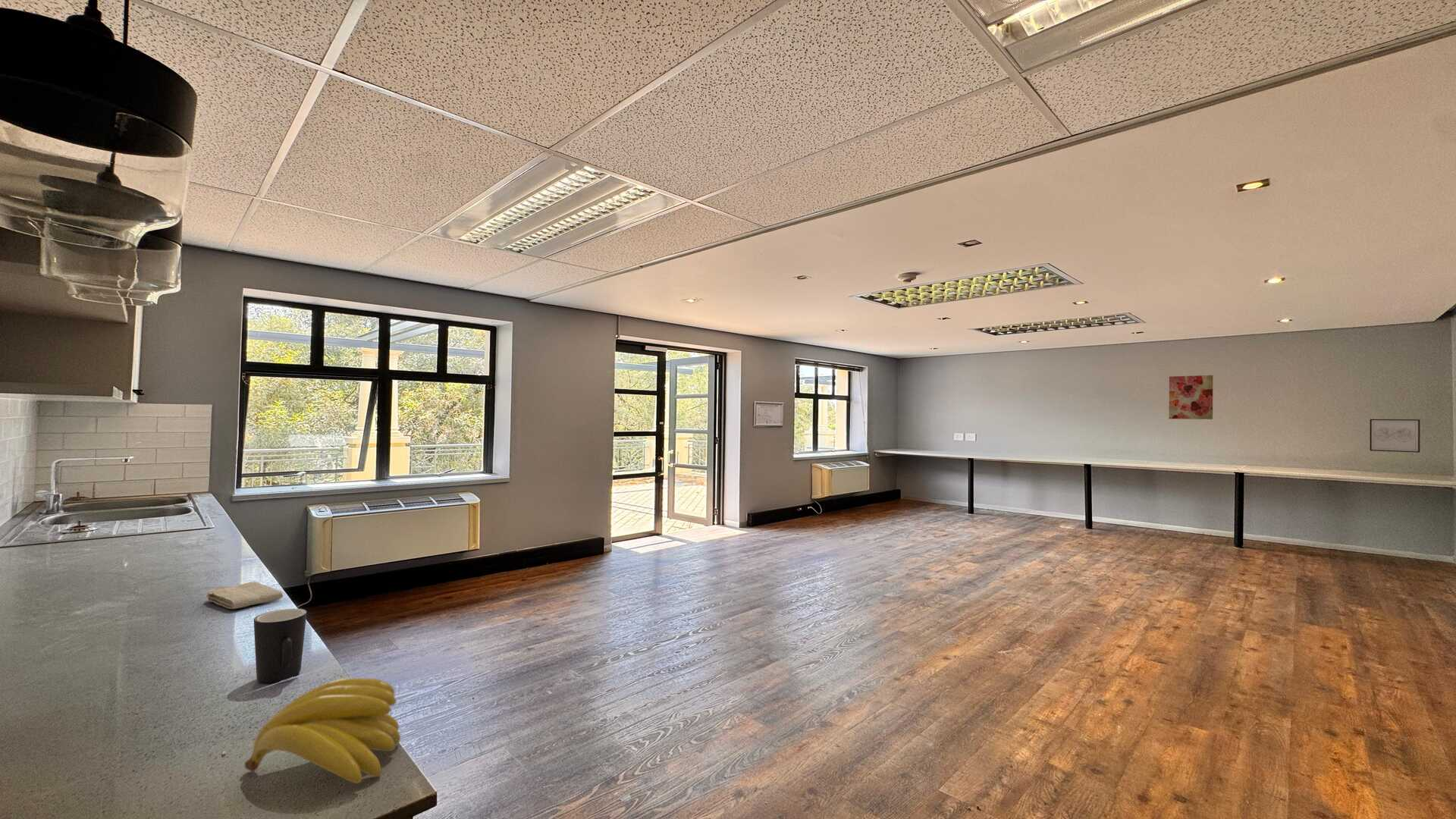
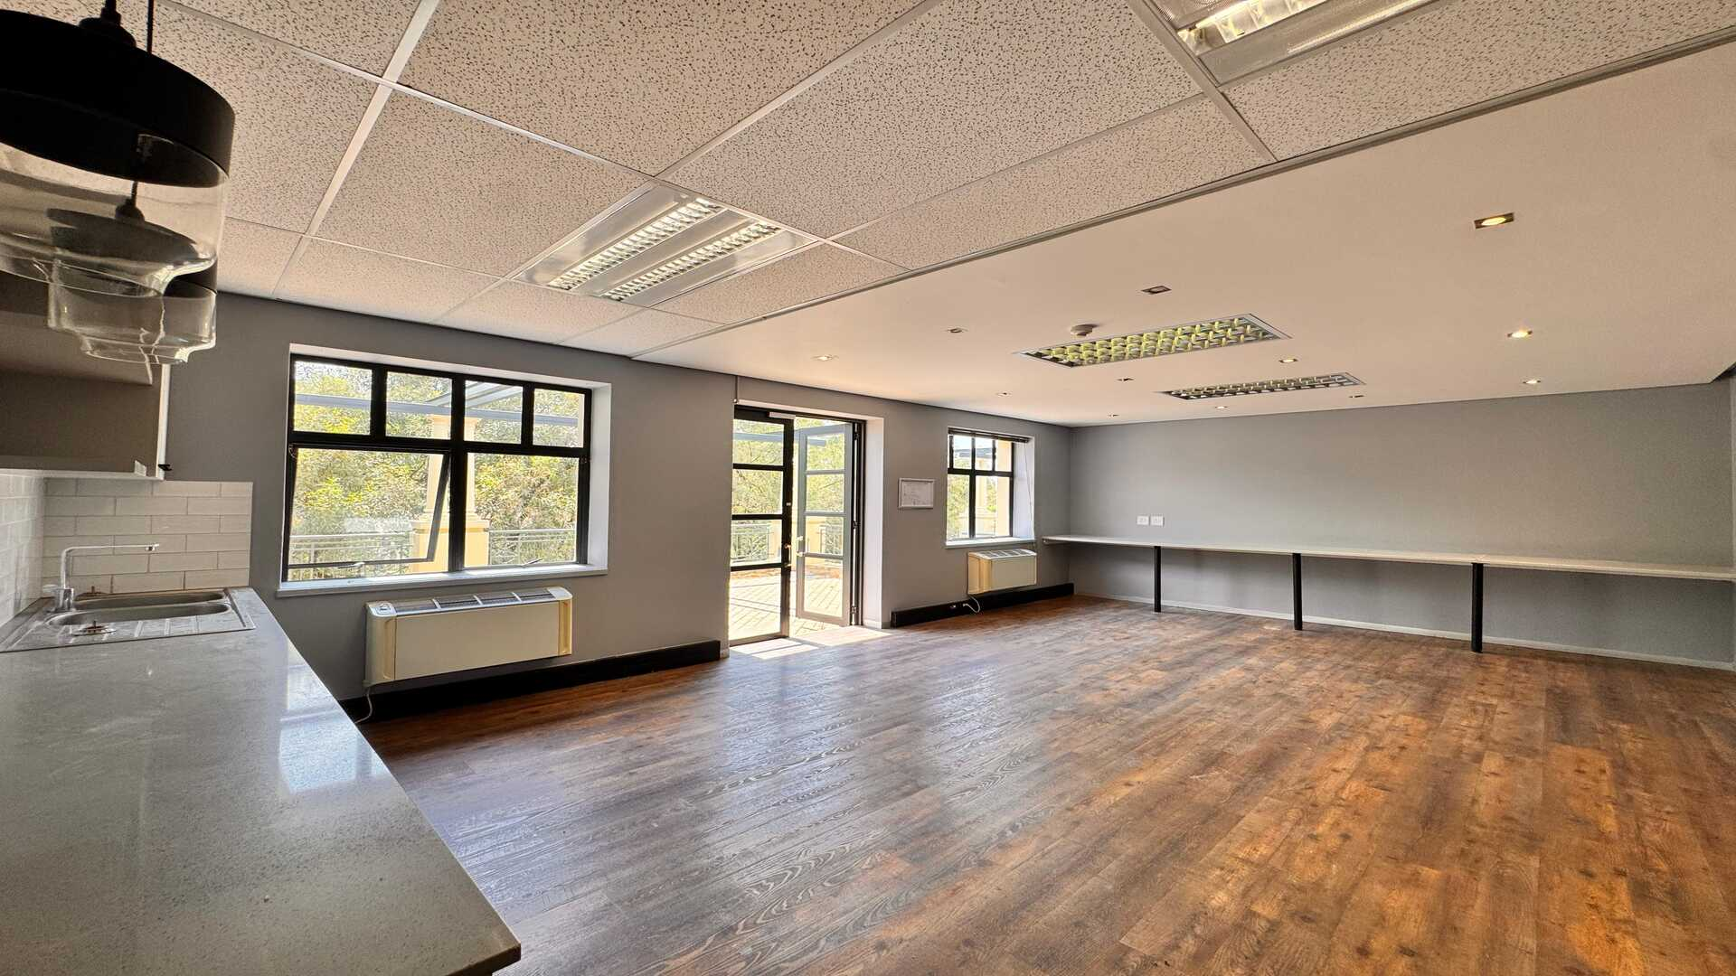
- wall art (1190, 397)
- banana (325, 724)
- washcloth (243, 594)
- wall art (1394, 435)
- mug (281, 648)
